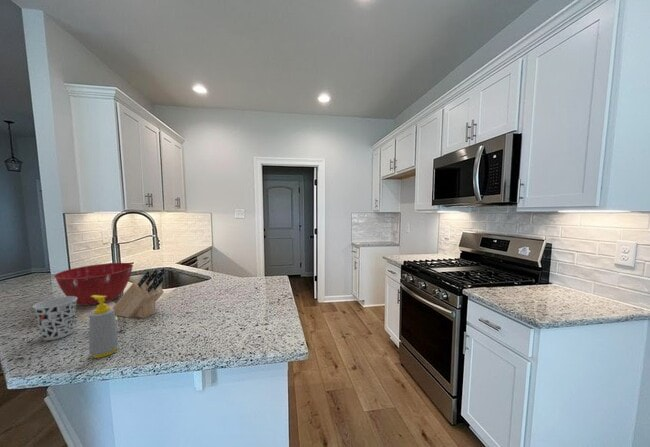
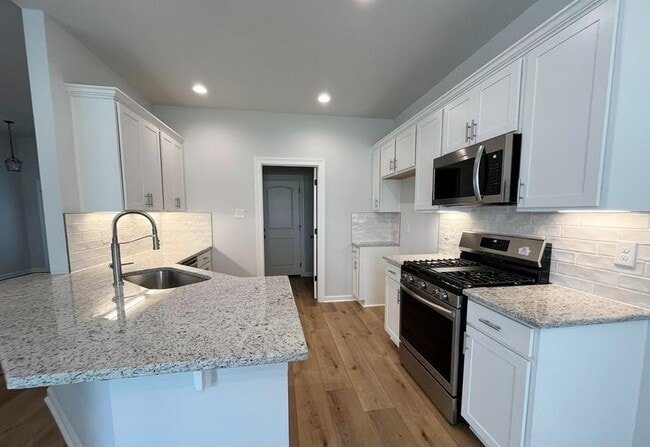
- soap bottle (102, 324)
- mixing bowl (97, 284)
- knife block (139, 290)
- cup (57, 318)
